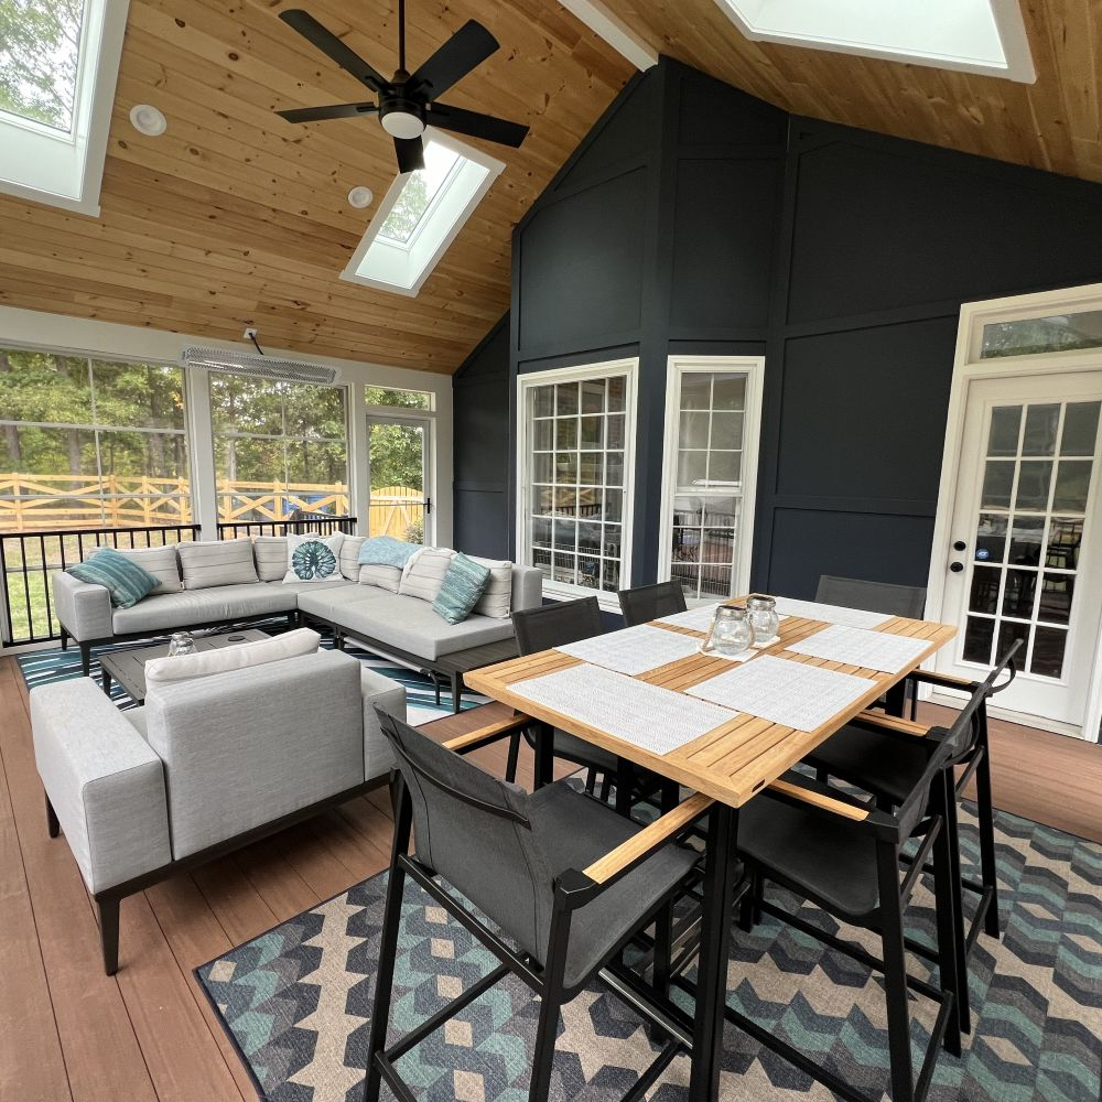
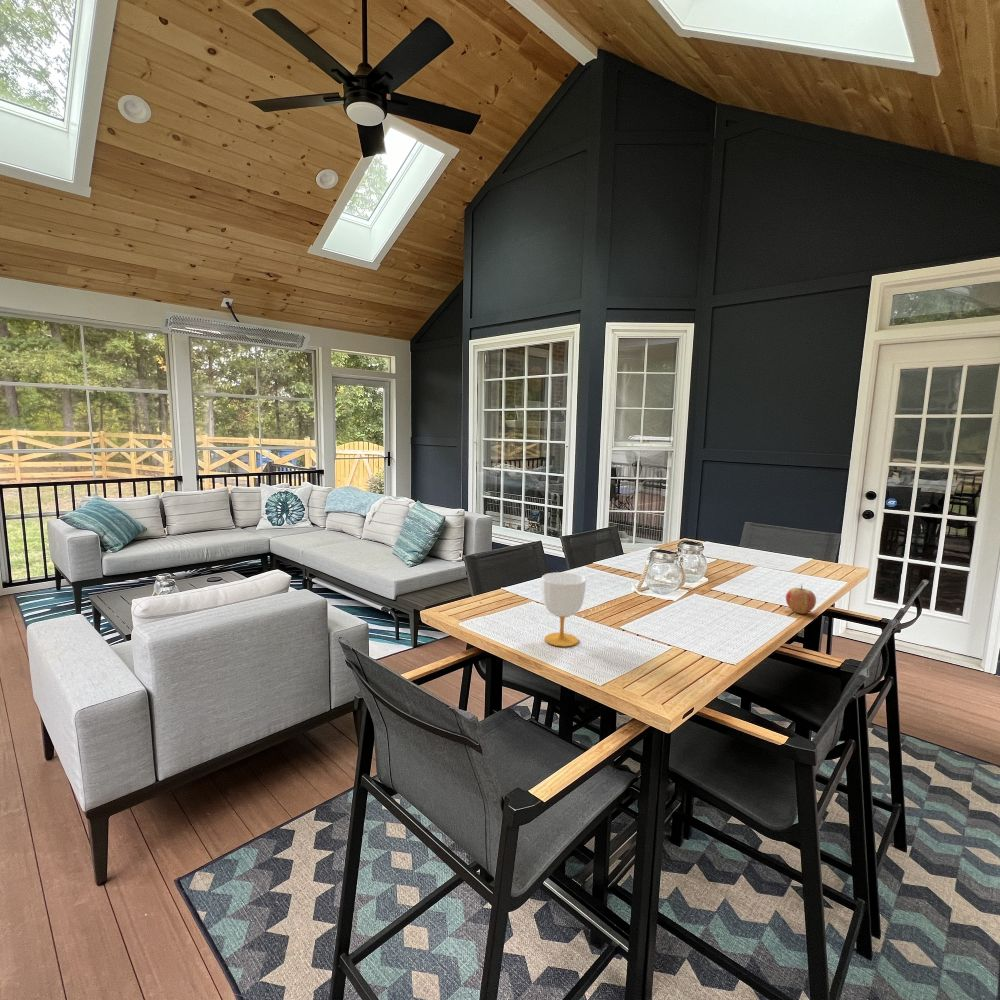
+ cup (562, 609)
+ fruit (800, 599)
